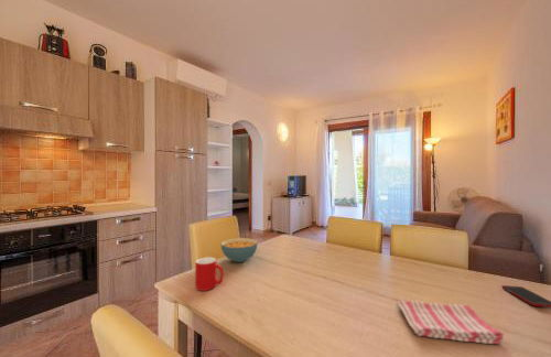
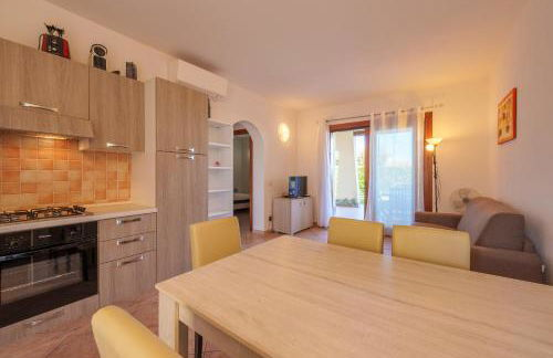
- cereal bowl (239, 251)
- cell phone (527, 295)
- cup (209, 273)
- dish towel (443, 317)
